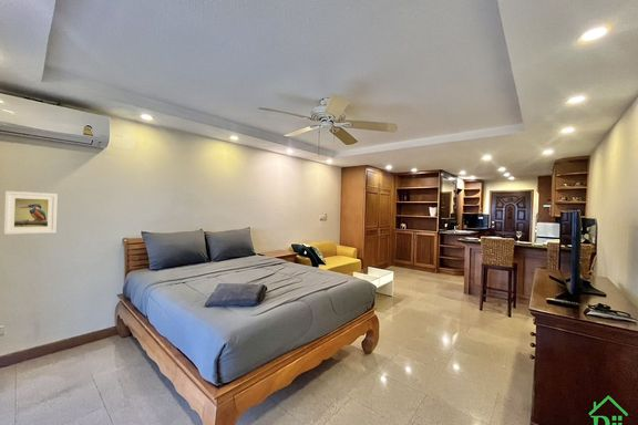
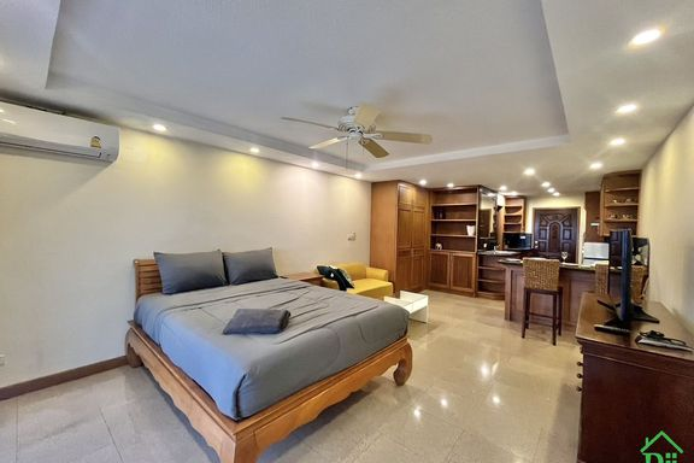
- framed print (31, 212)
